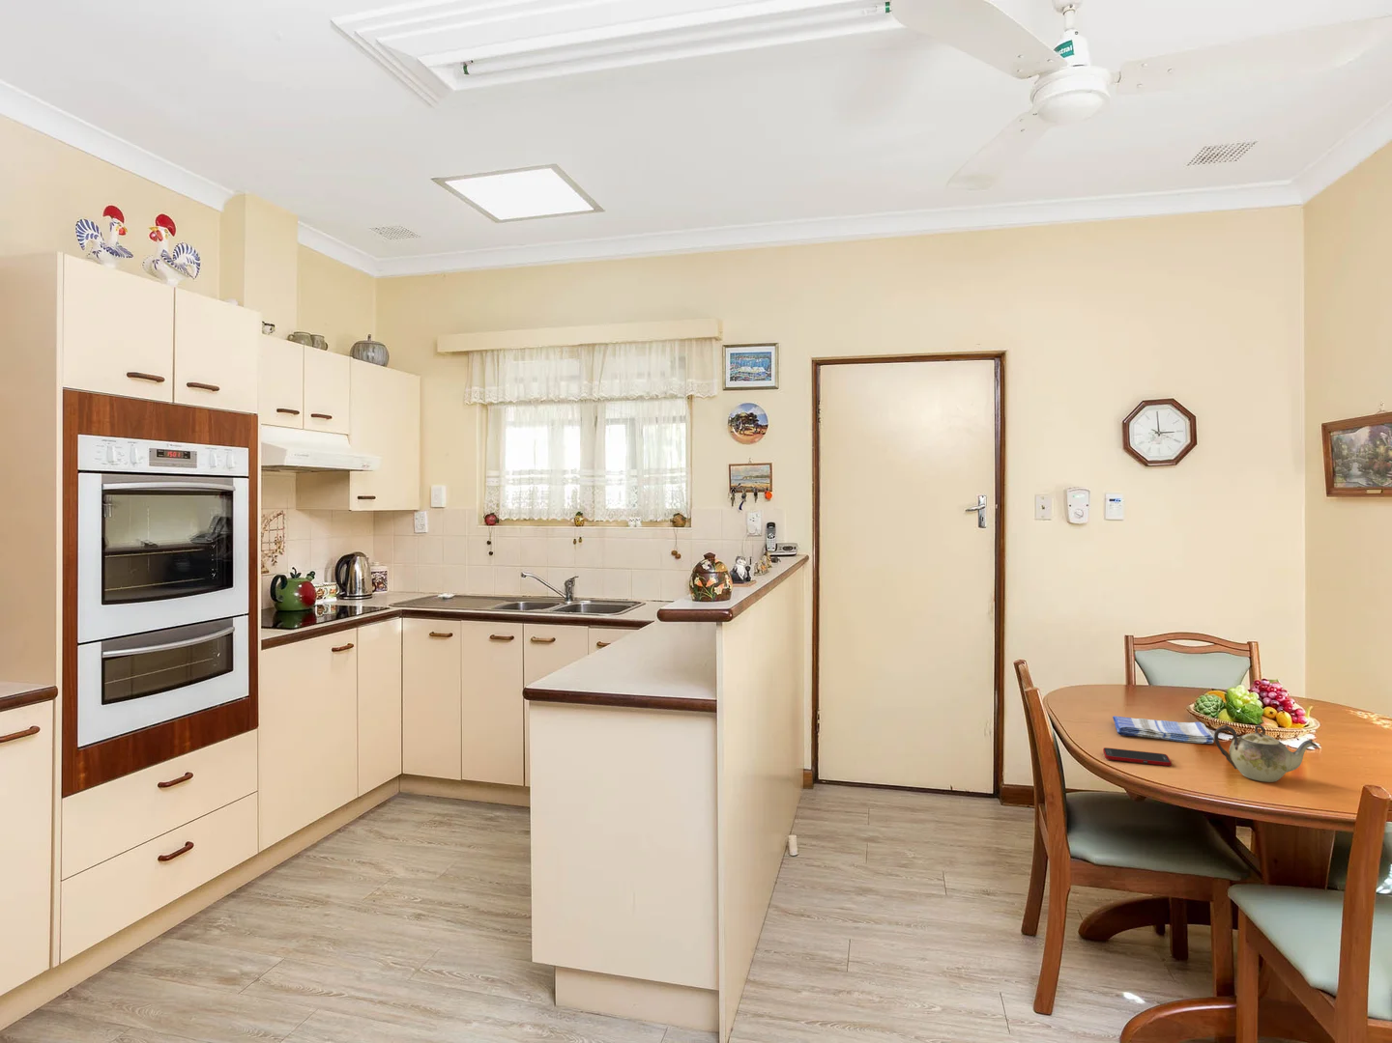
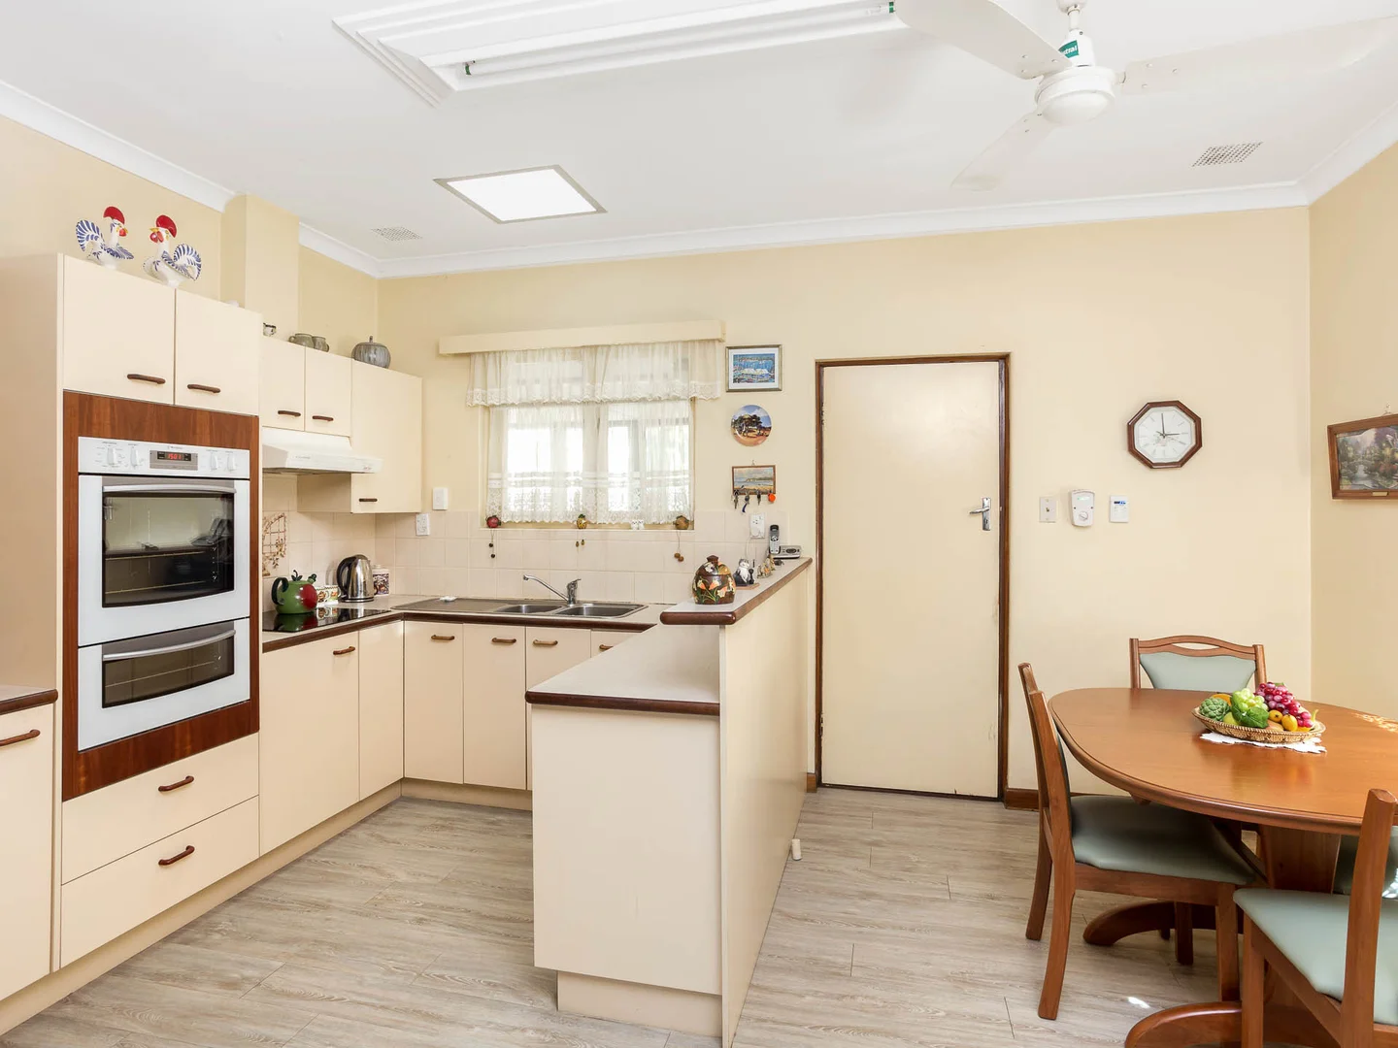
- cell phone (1136, 756)
- teapot (1265, 752)
- dish towel (1161, 727)
